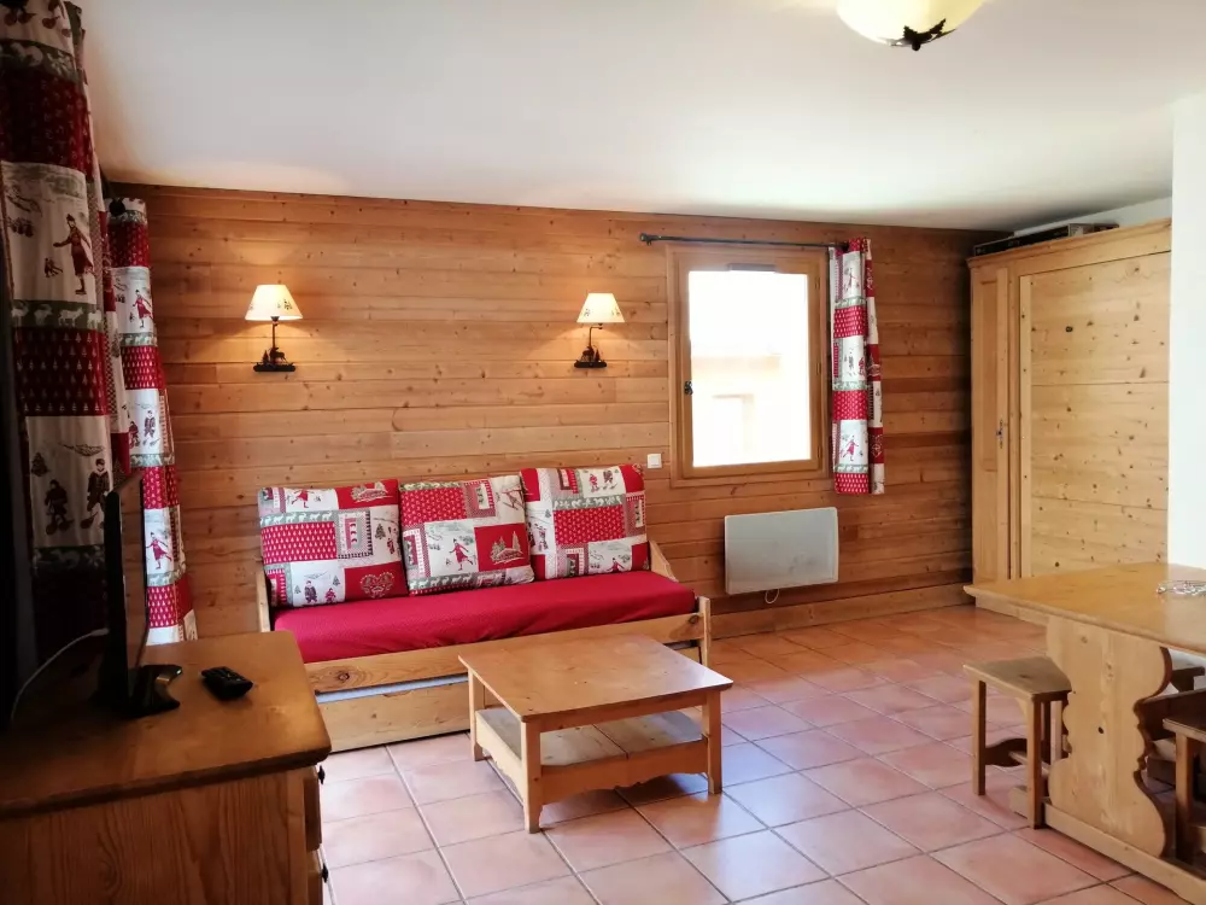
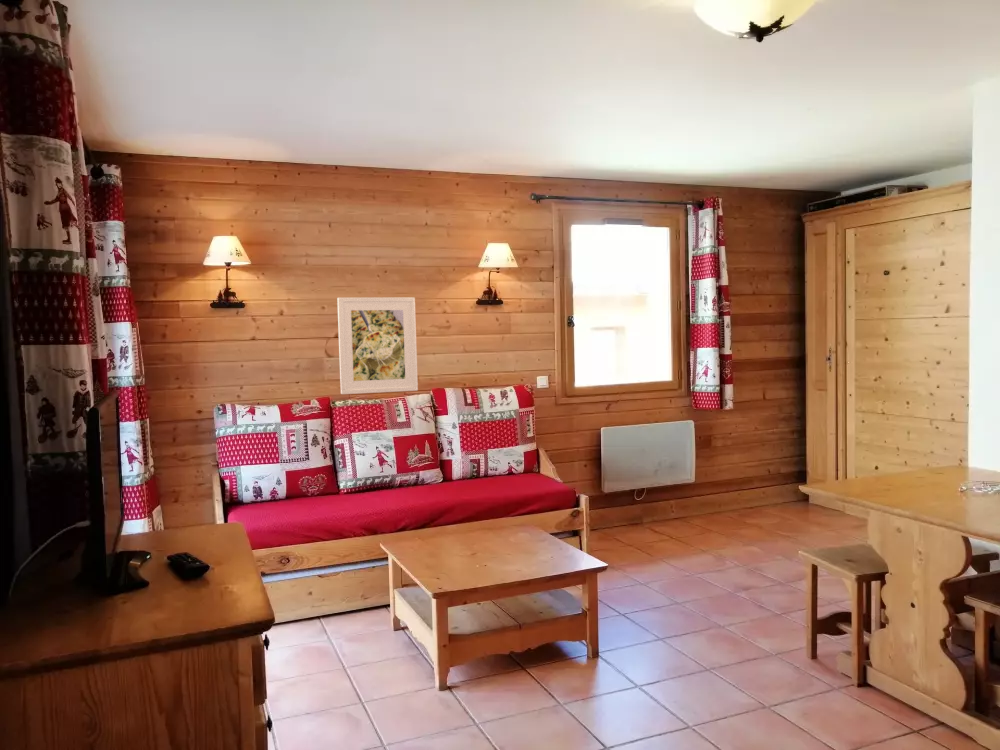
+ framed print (378, 345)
